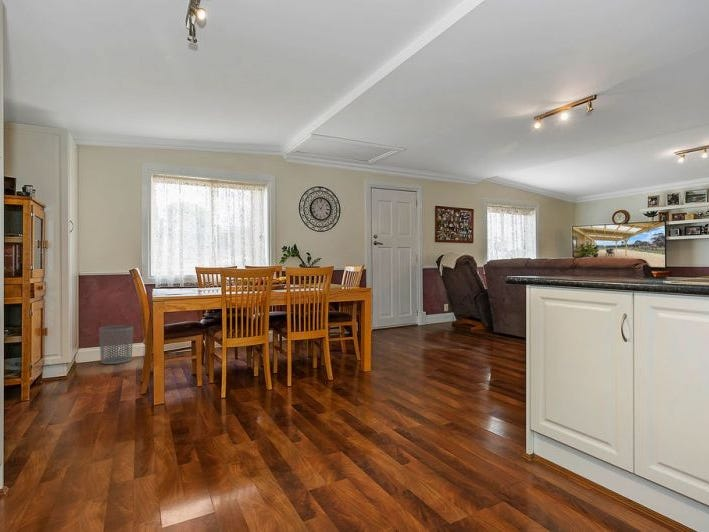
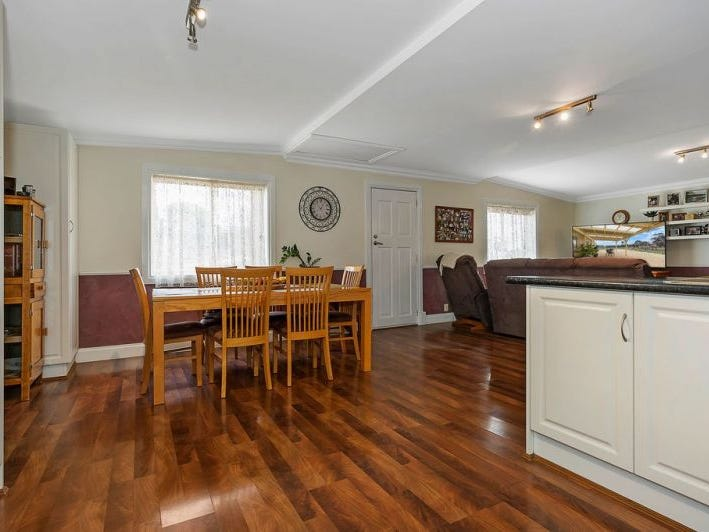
- waste bin (116, 343)
